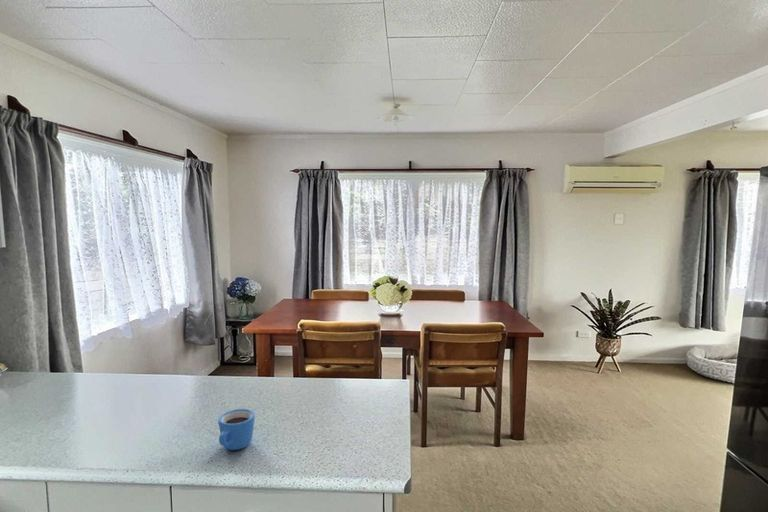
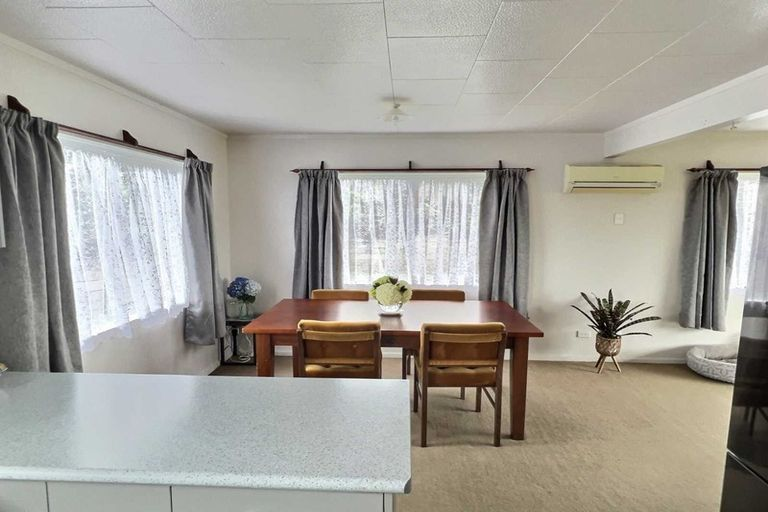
- mug (234, 433)
